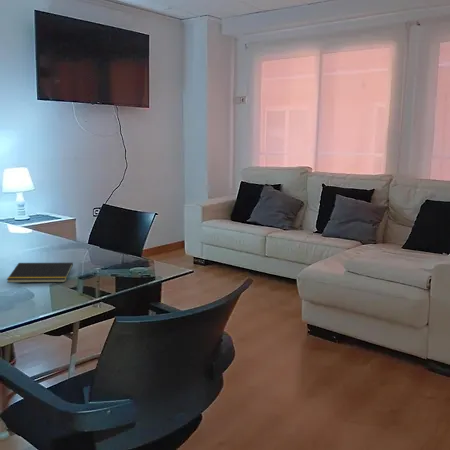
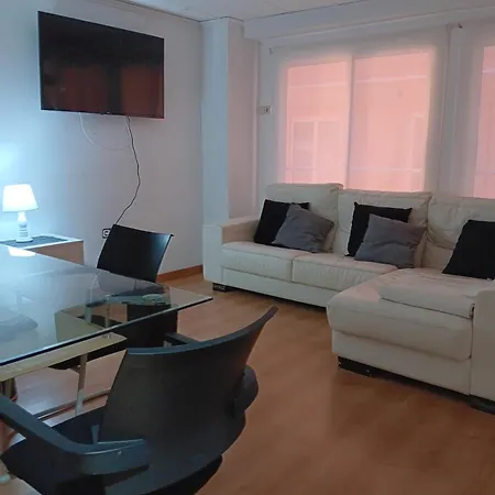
- notepad (41, 272)
